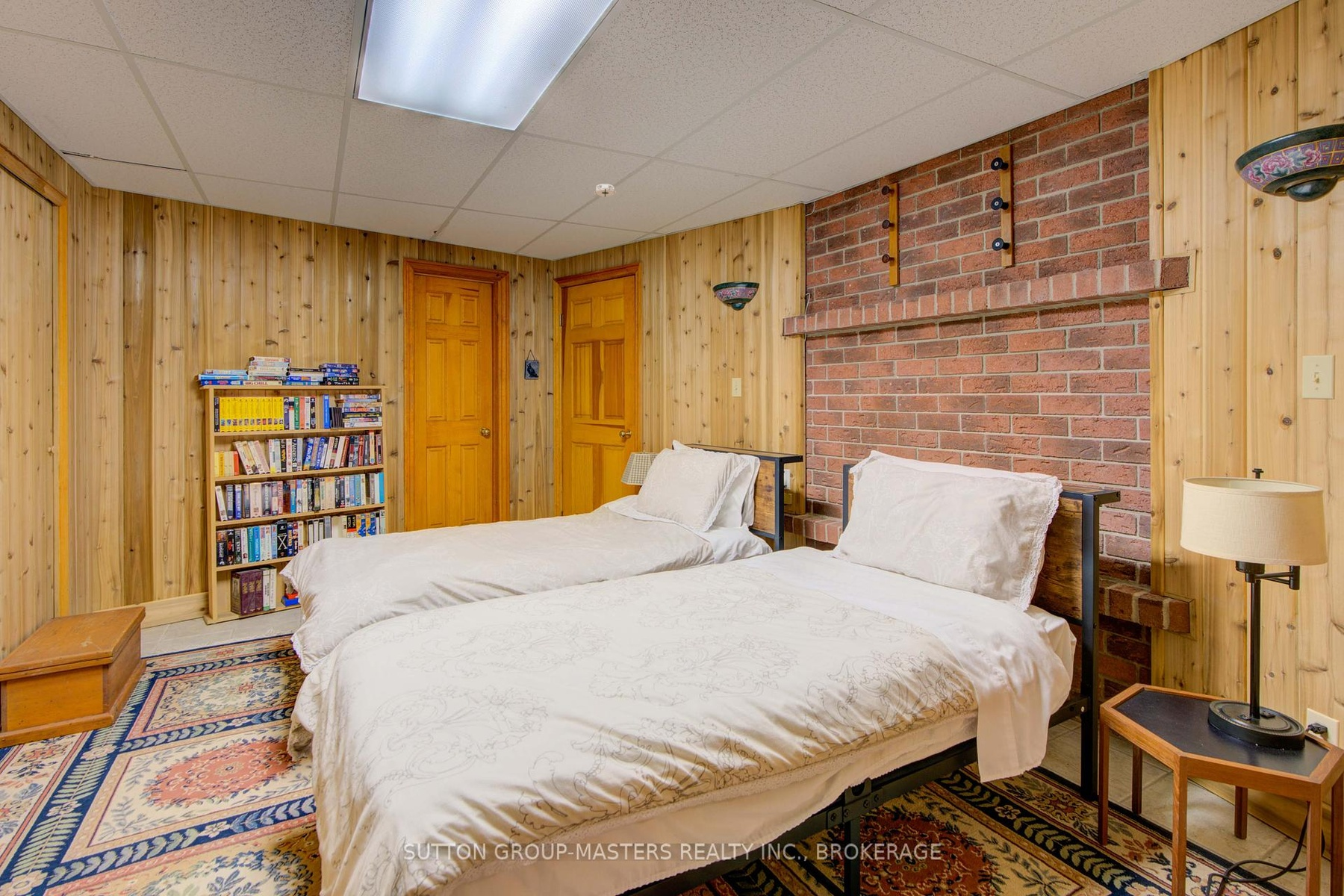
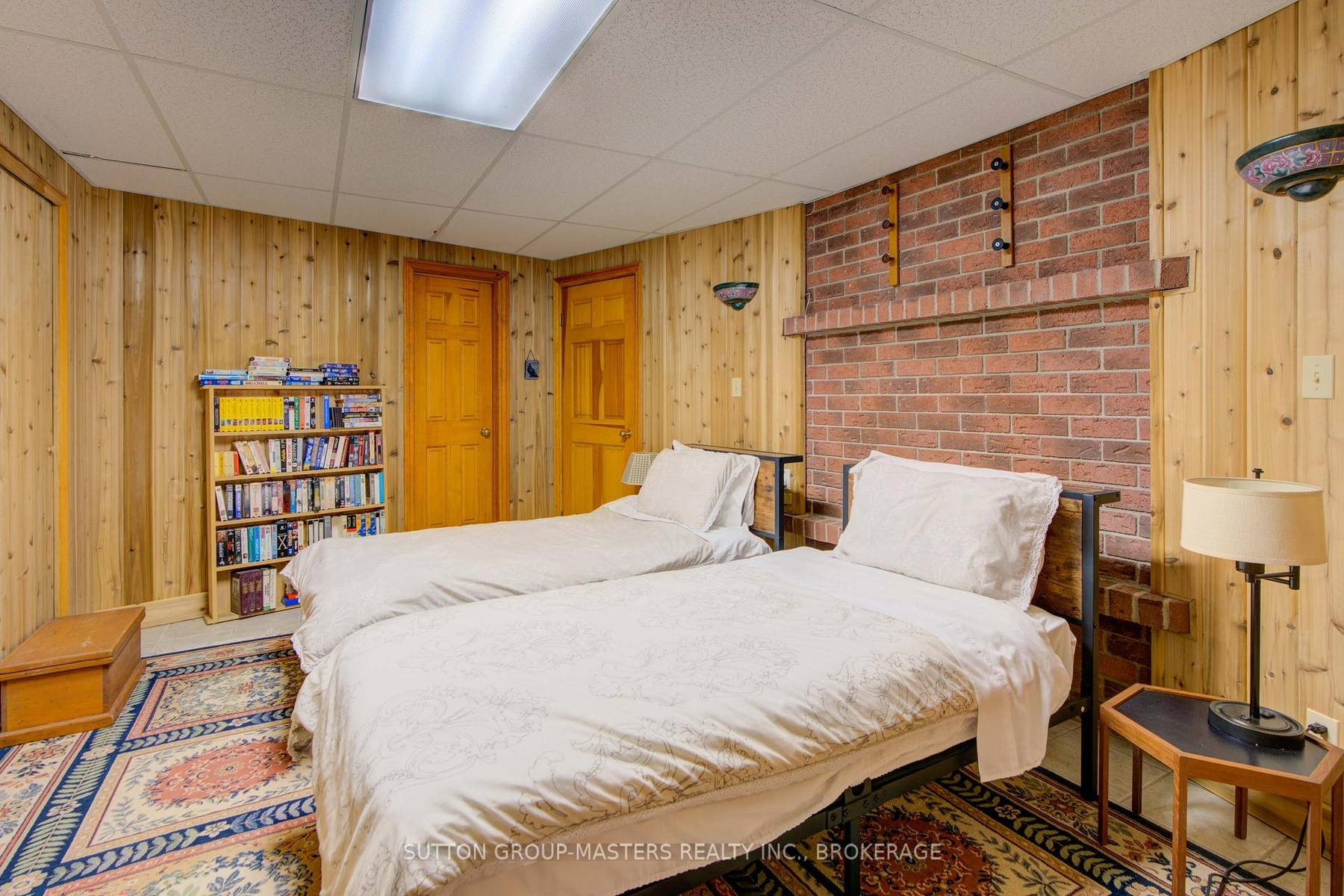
- smoke detector (604, 190)
